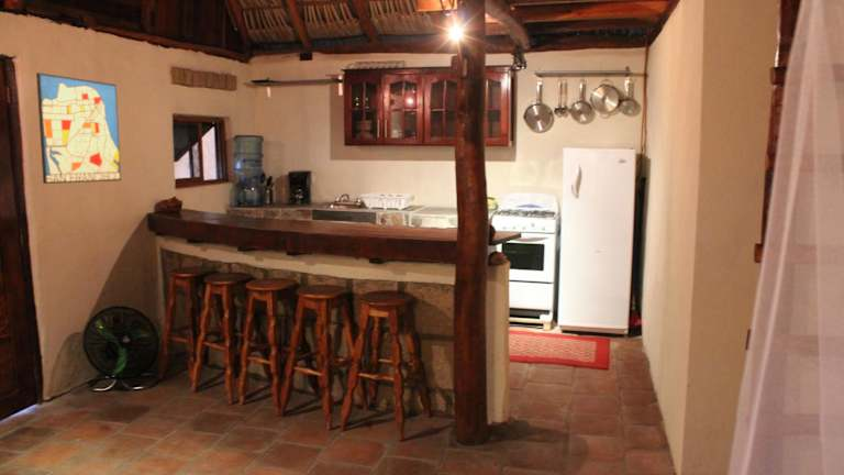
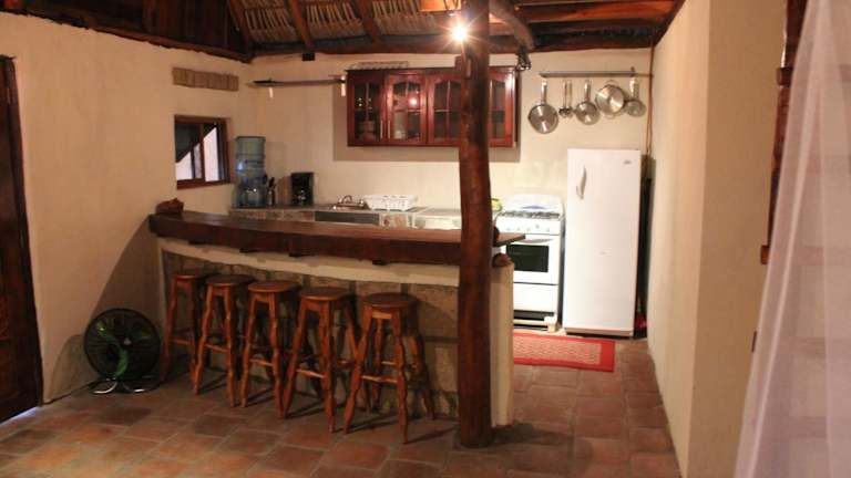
- wall art (81, 131)
